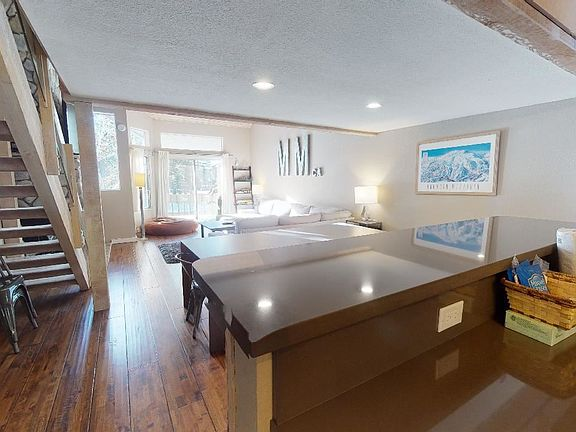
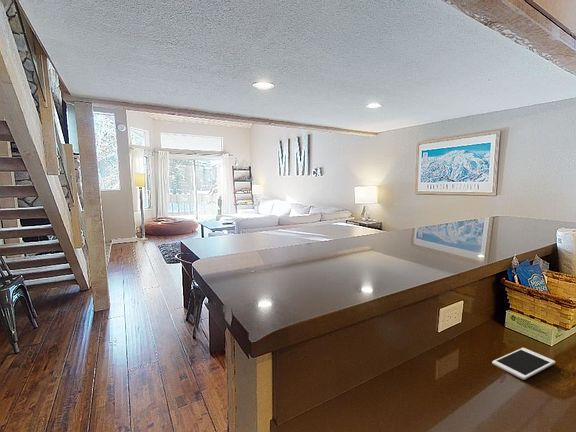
+ cell phone (523, 362)
